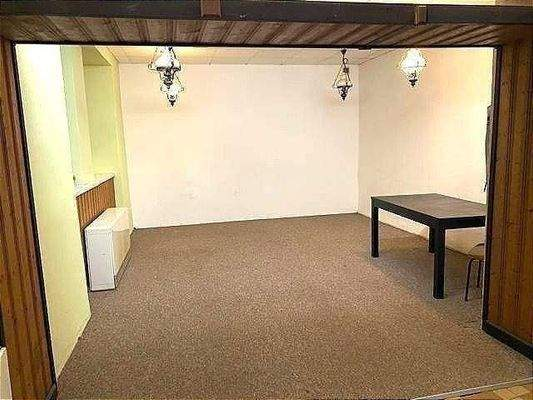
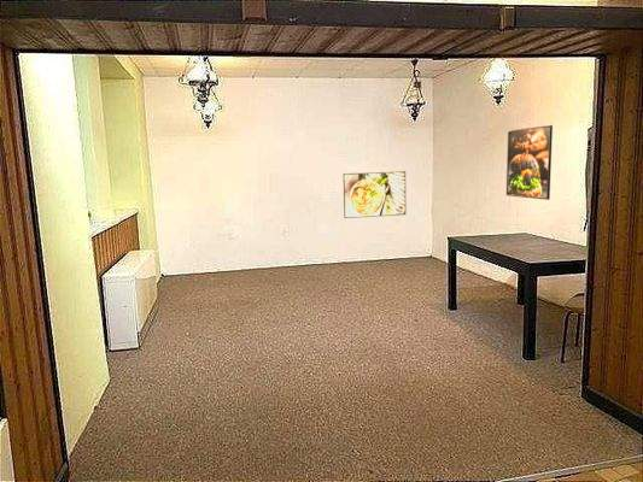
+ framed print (527, 163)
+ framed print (374, 194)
